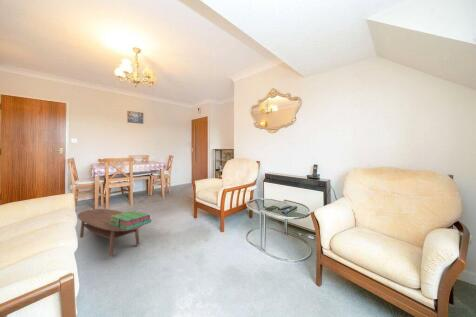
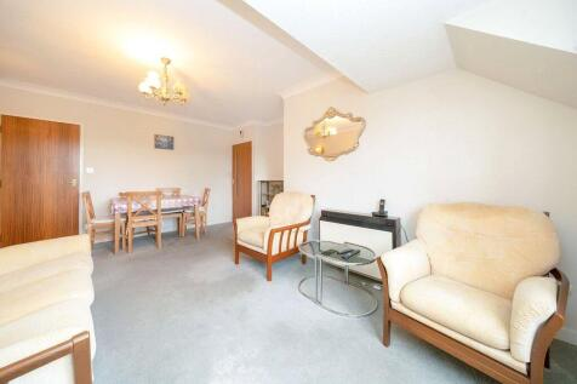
- coffee table (108, 229)
- stack of books (130, 219)
